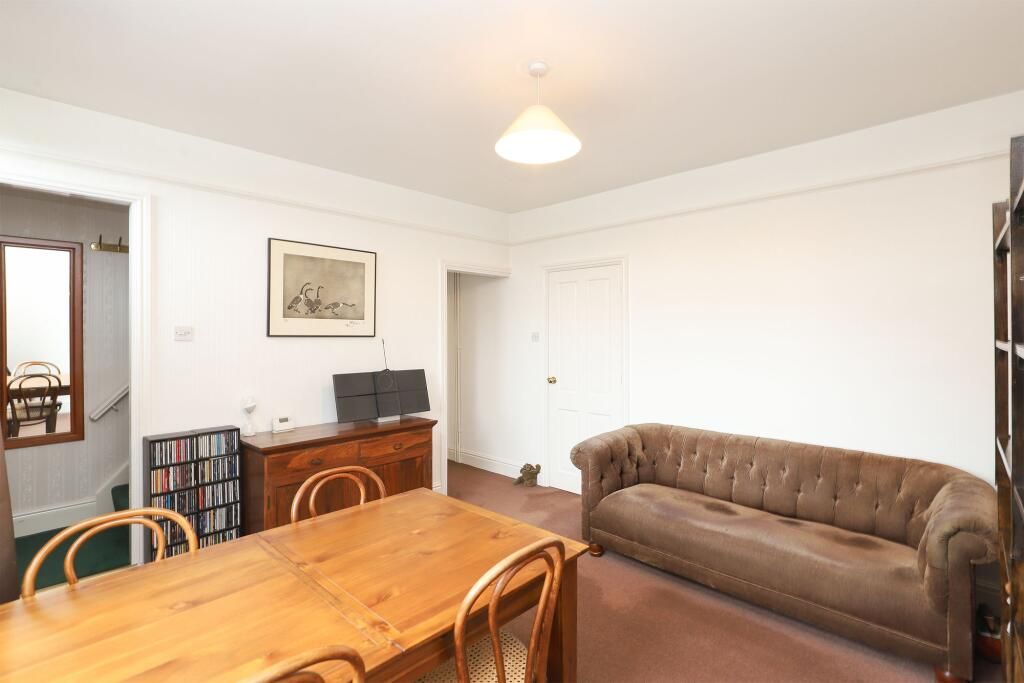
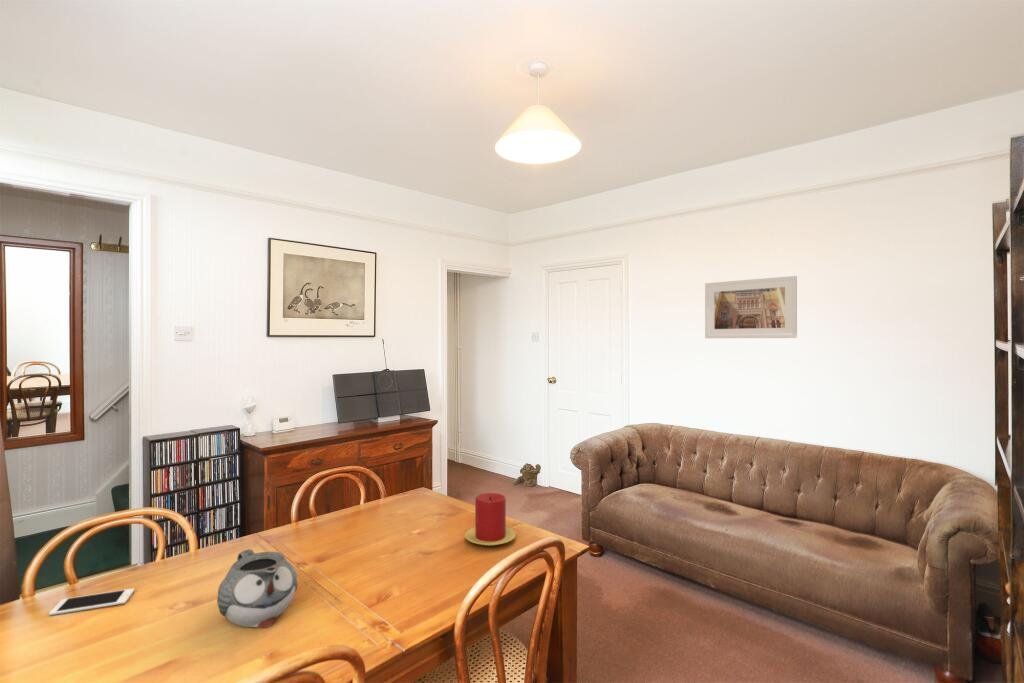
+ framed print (748, 309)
+ teapot (256, 583)
+ candle (490, 517)
+ cell phone (93, 601)
